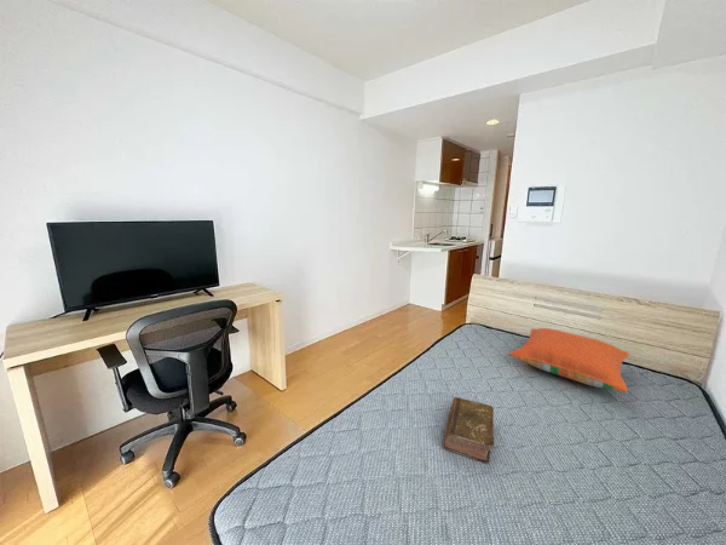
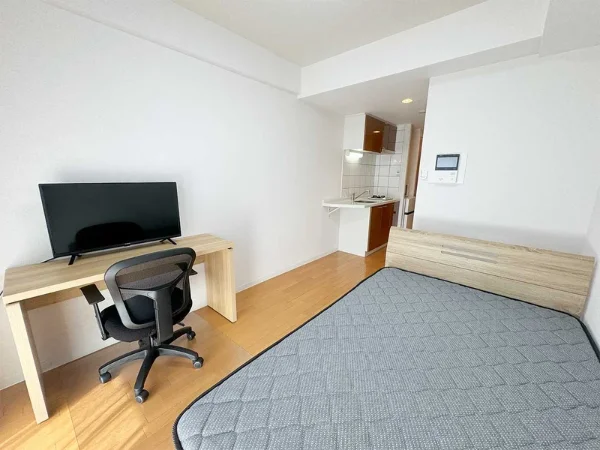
- book (469, 425)
- pillow (569, 354)
